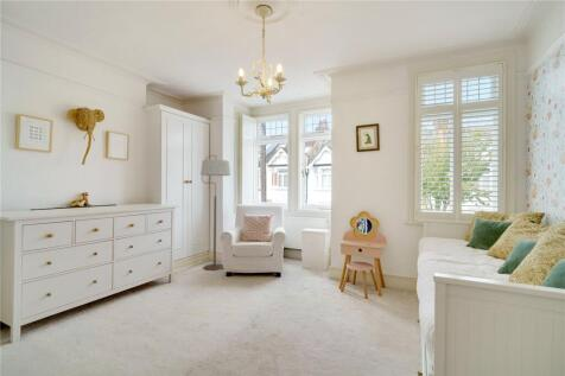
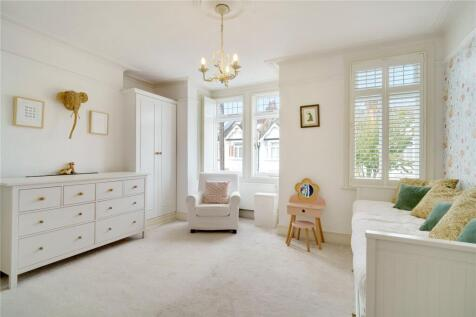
- floor lamp (214, 210)
